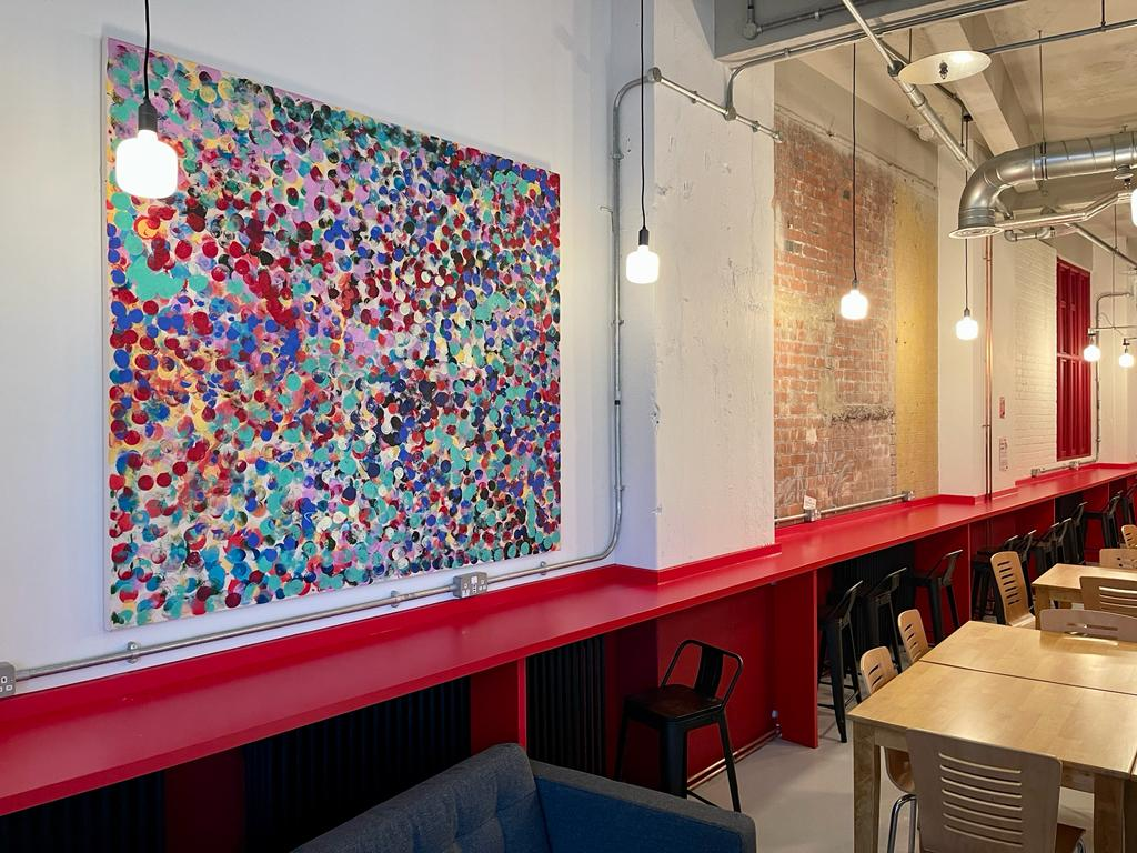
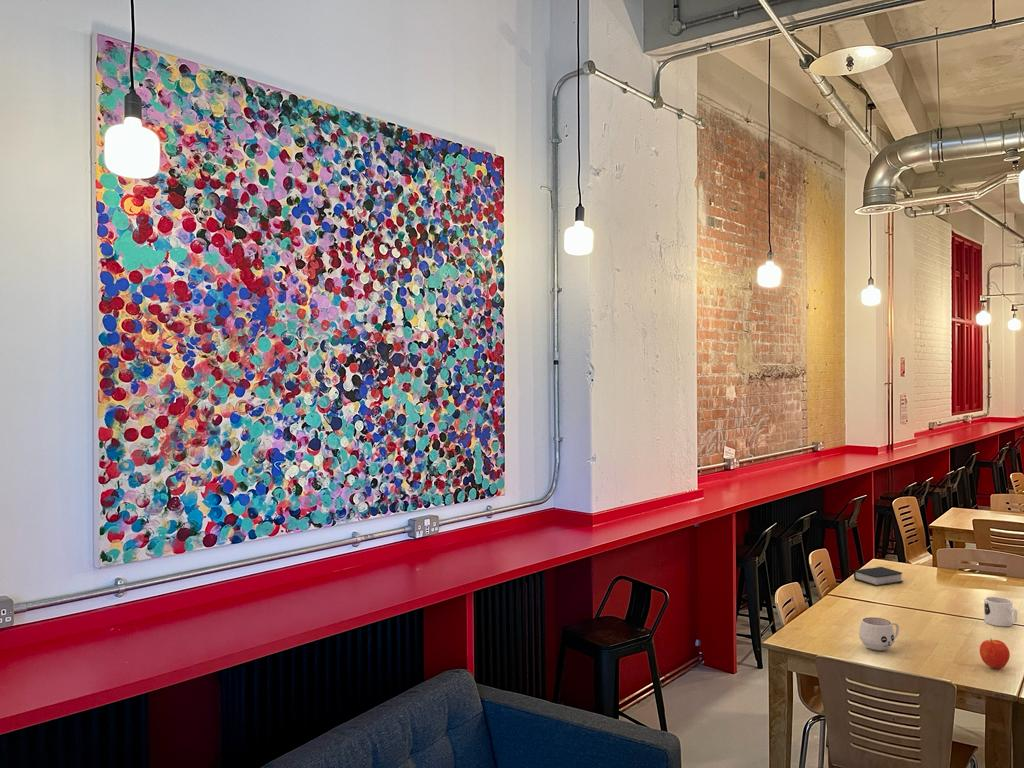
+ apple (994, 653)
+ mug (881, 634)
+ mug (1001, 611)
+ book (878, 575)
